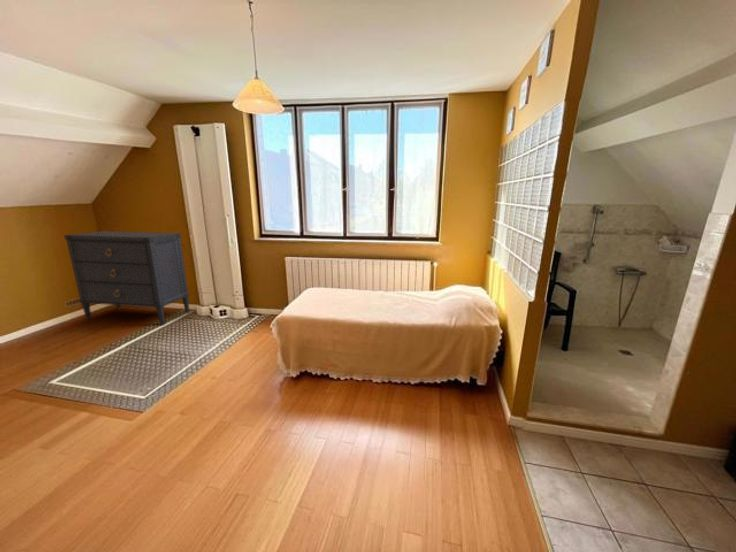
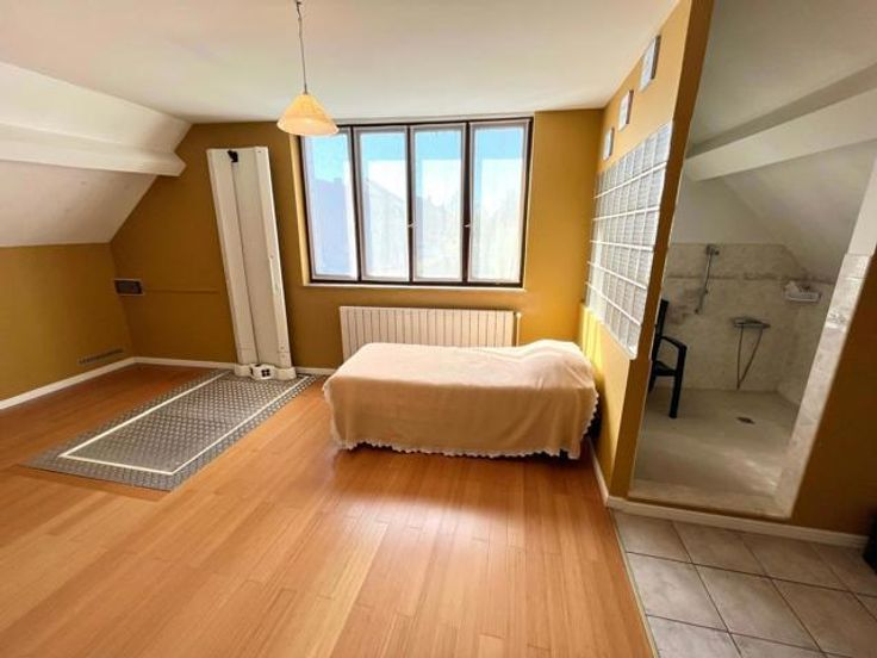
- dresser (132, 276)
